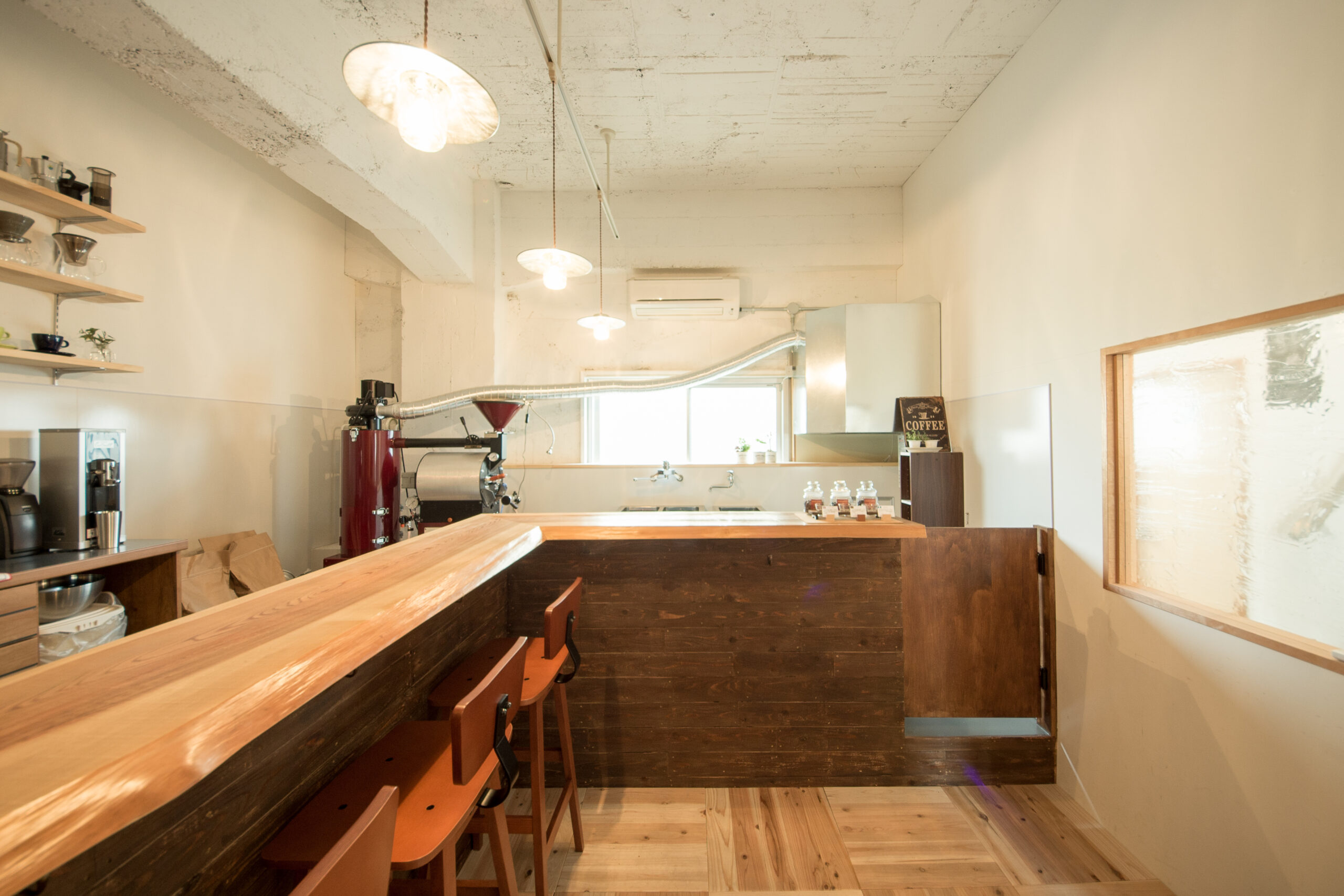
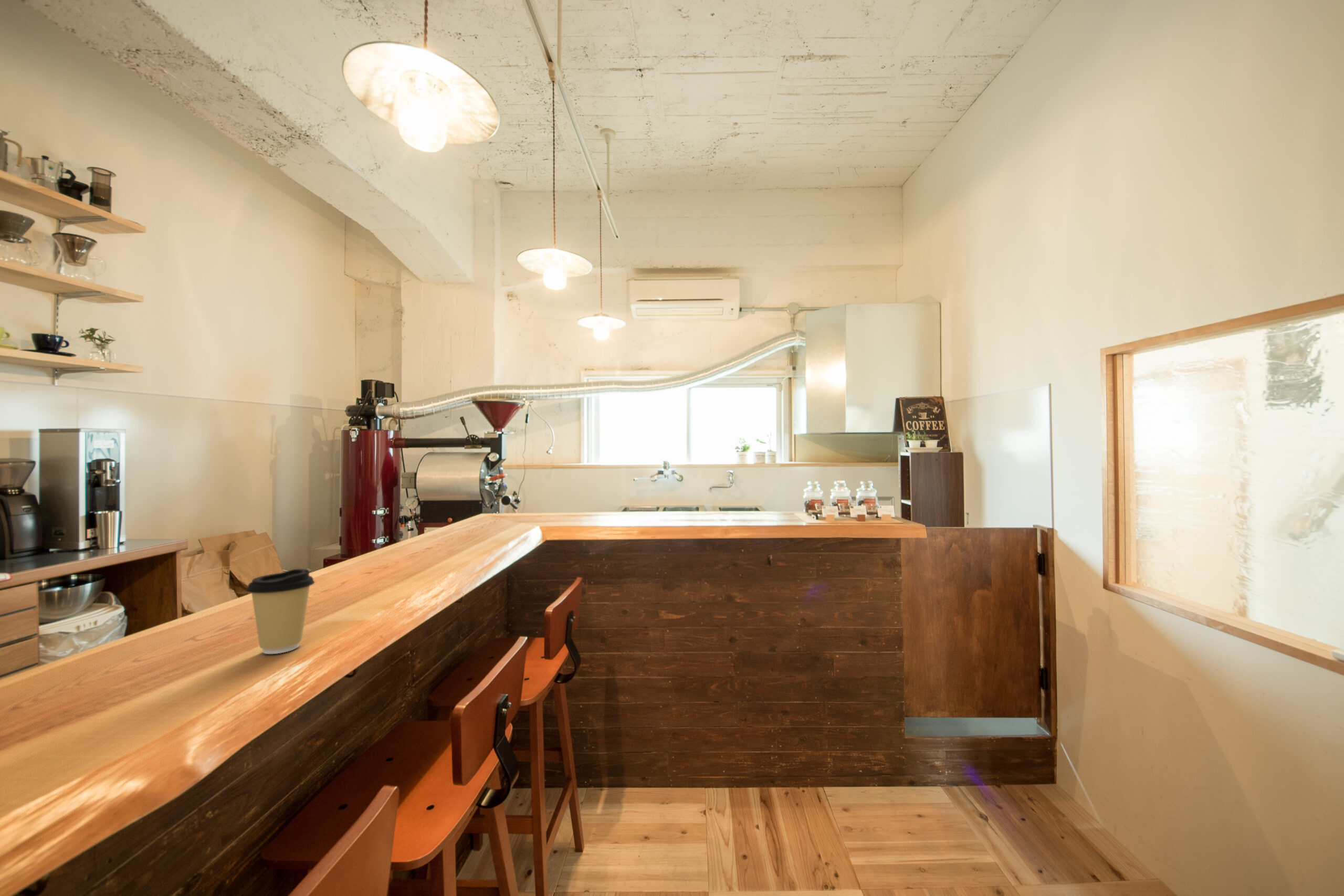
+ coffee cup (281, 611)
